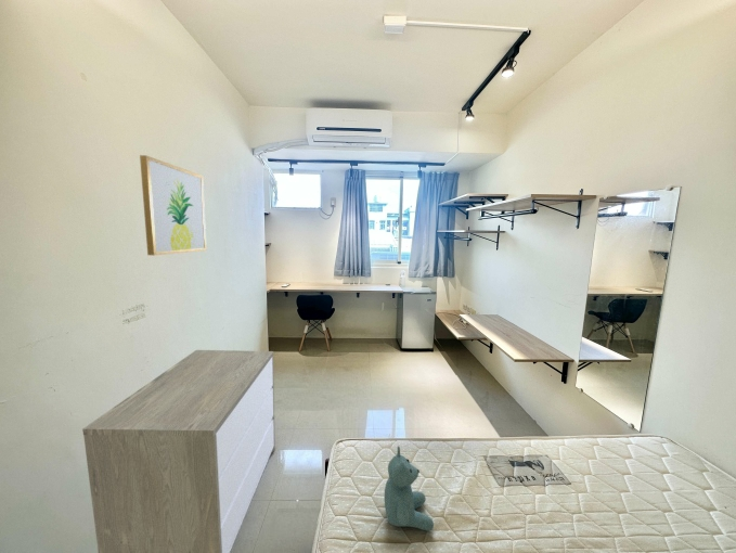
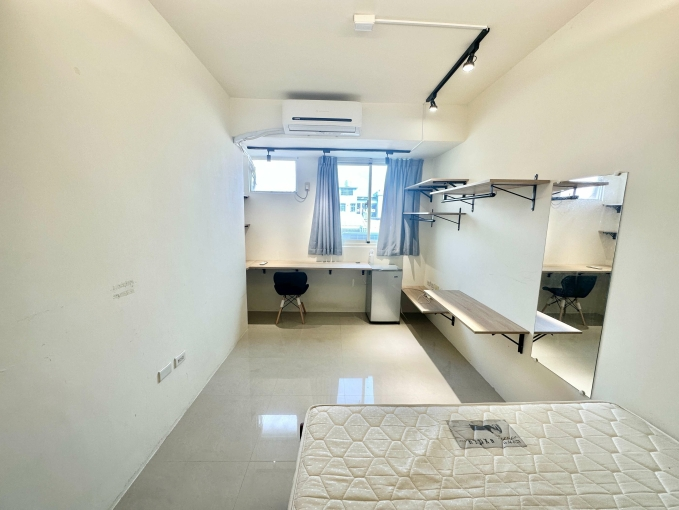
- dresser (206, 442)
- wall art (178, 210)
- stuffed bear (409, 485)
